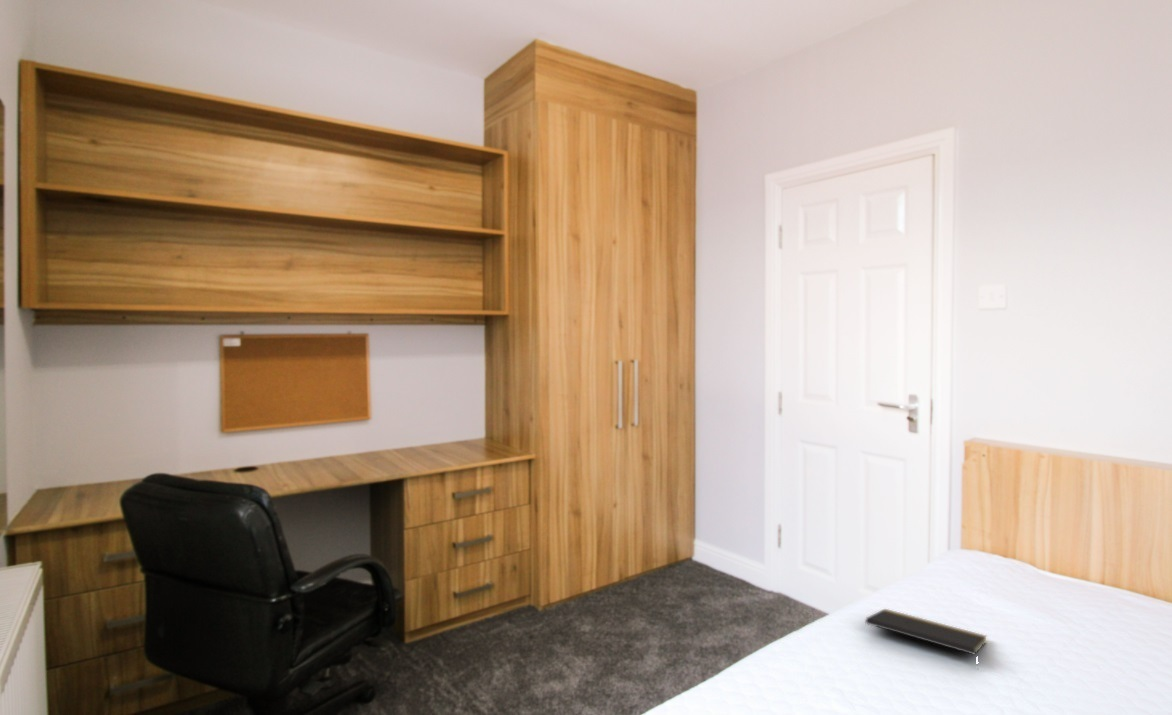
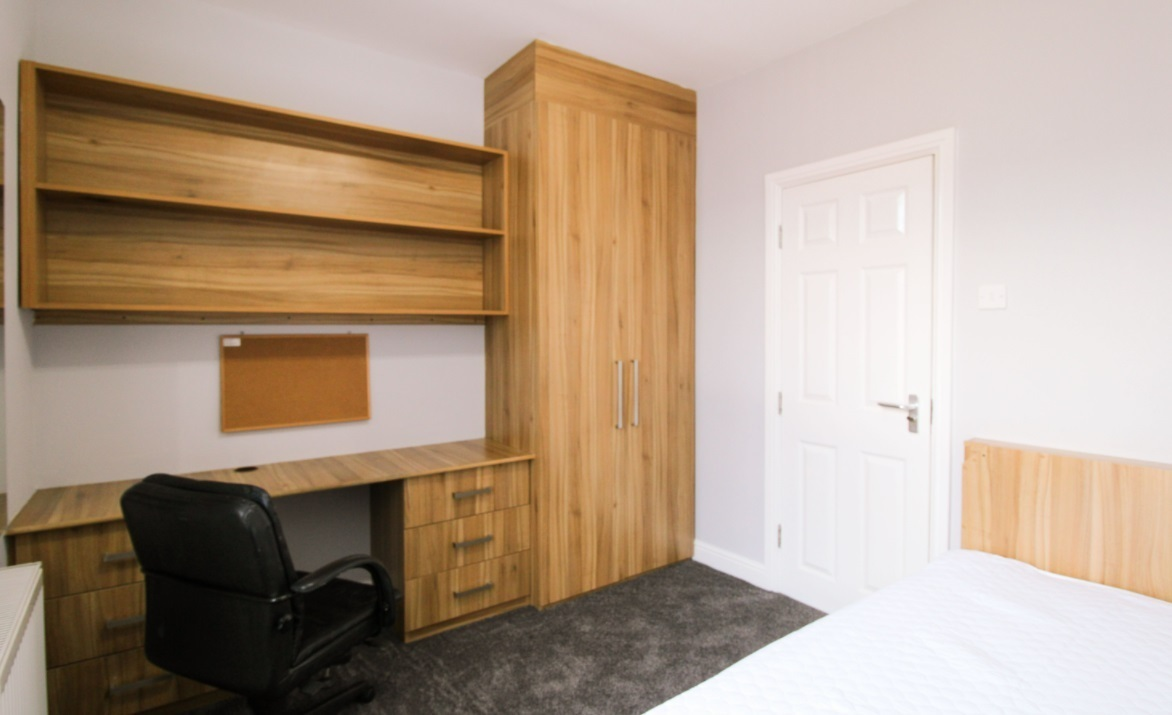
- notepad (925, 629)
